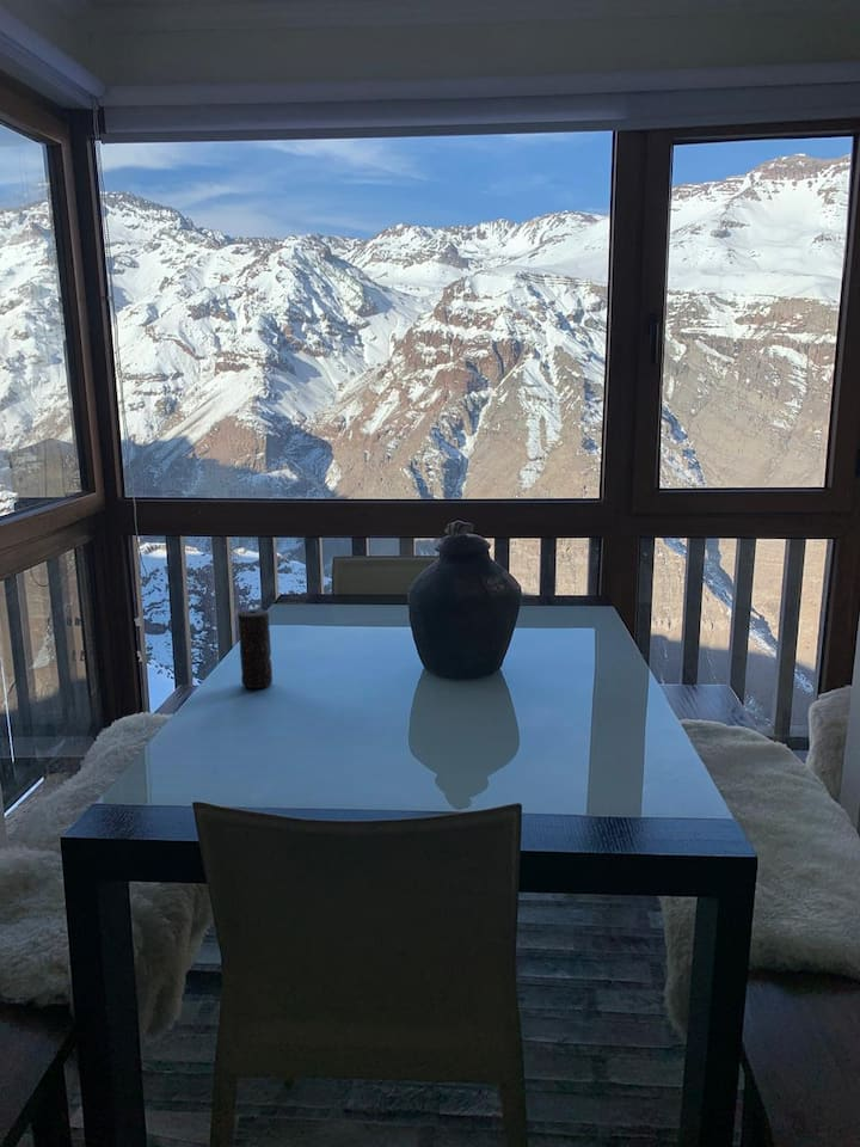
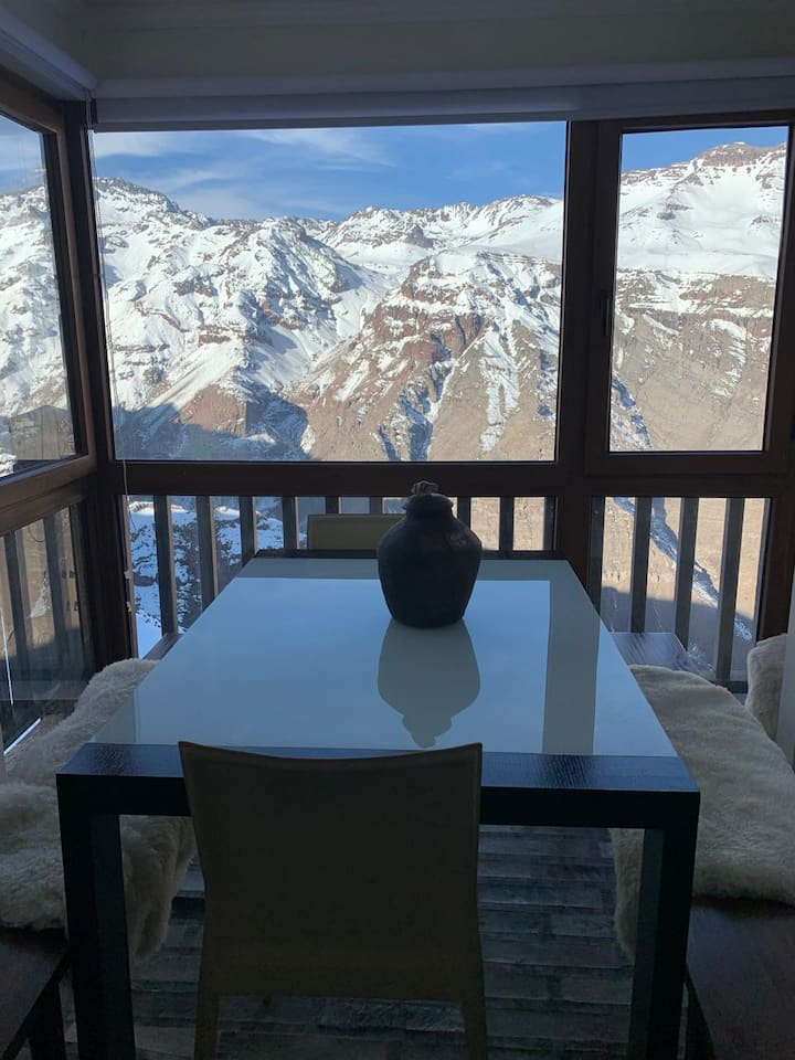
- candle (254, 648)
